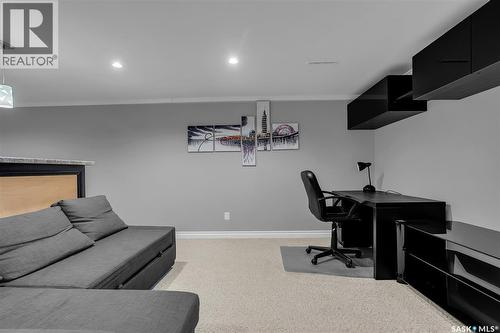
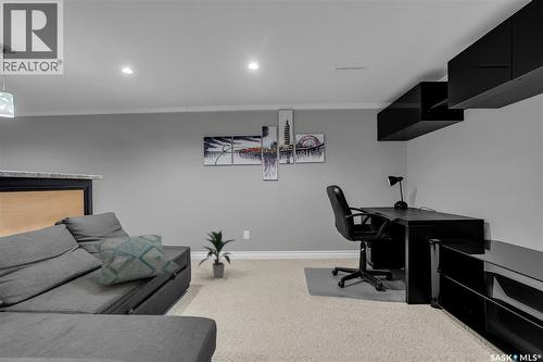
+ indoor plant (215, 252)
+ decorative pillow (134, 257)
